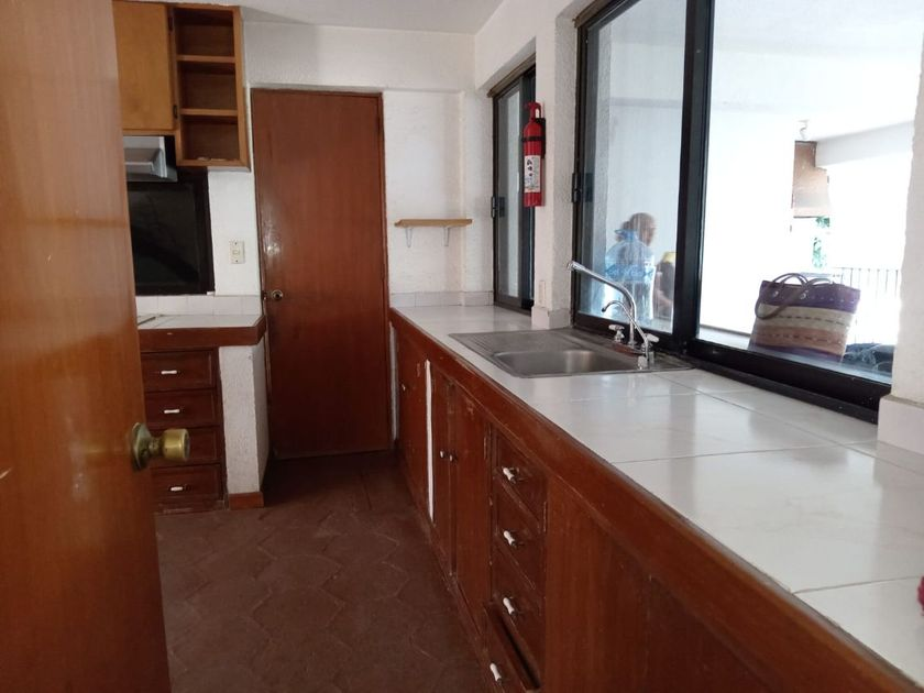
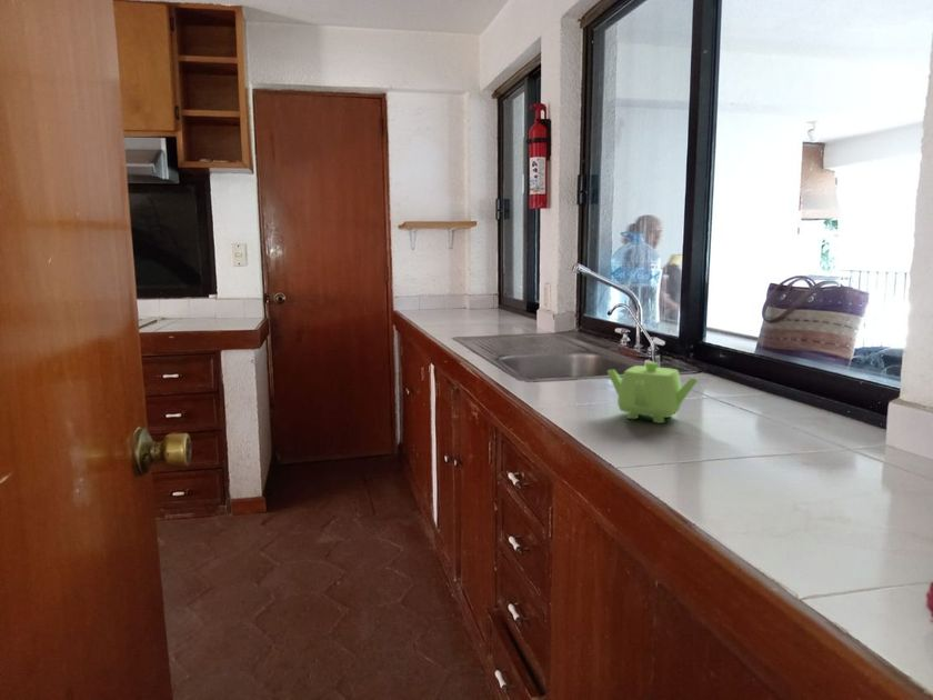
+ teapot (649, 390)
